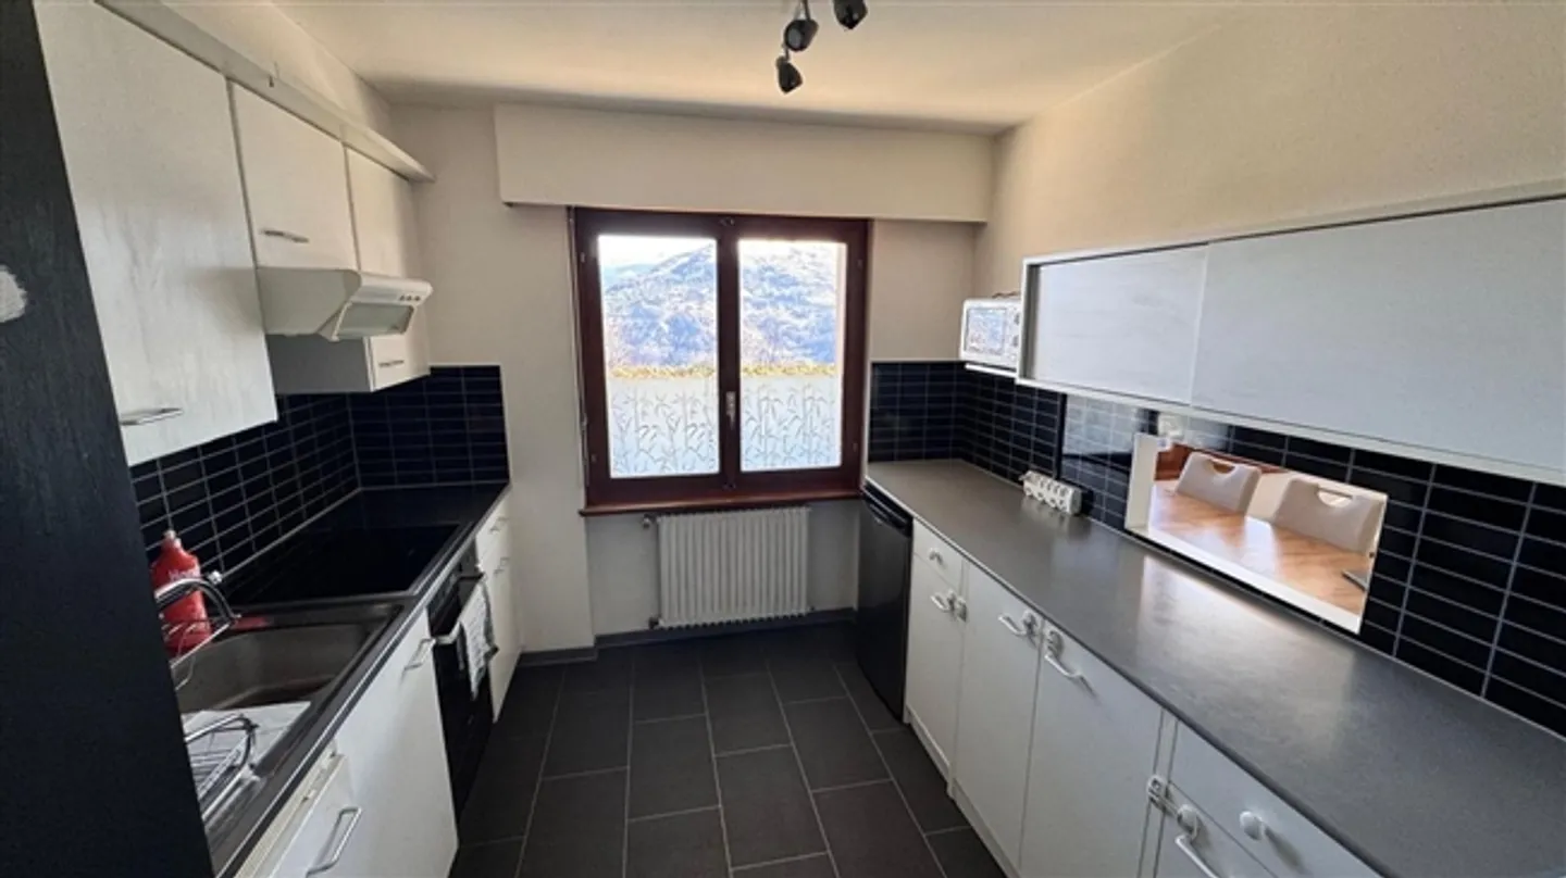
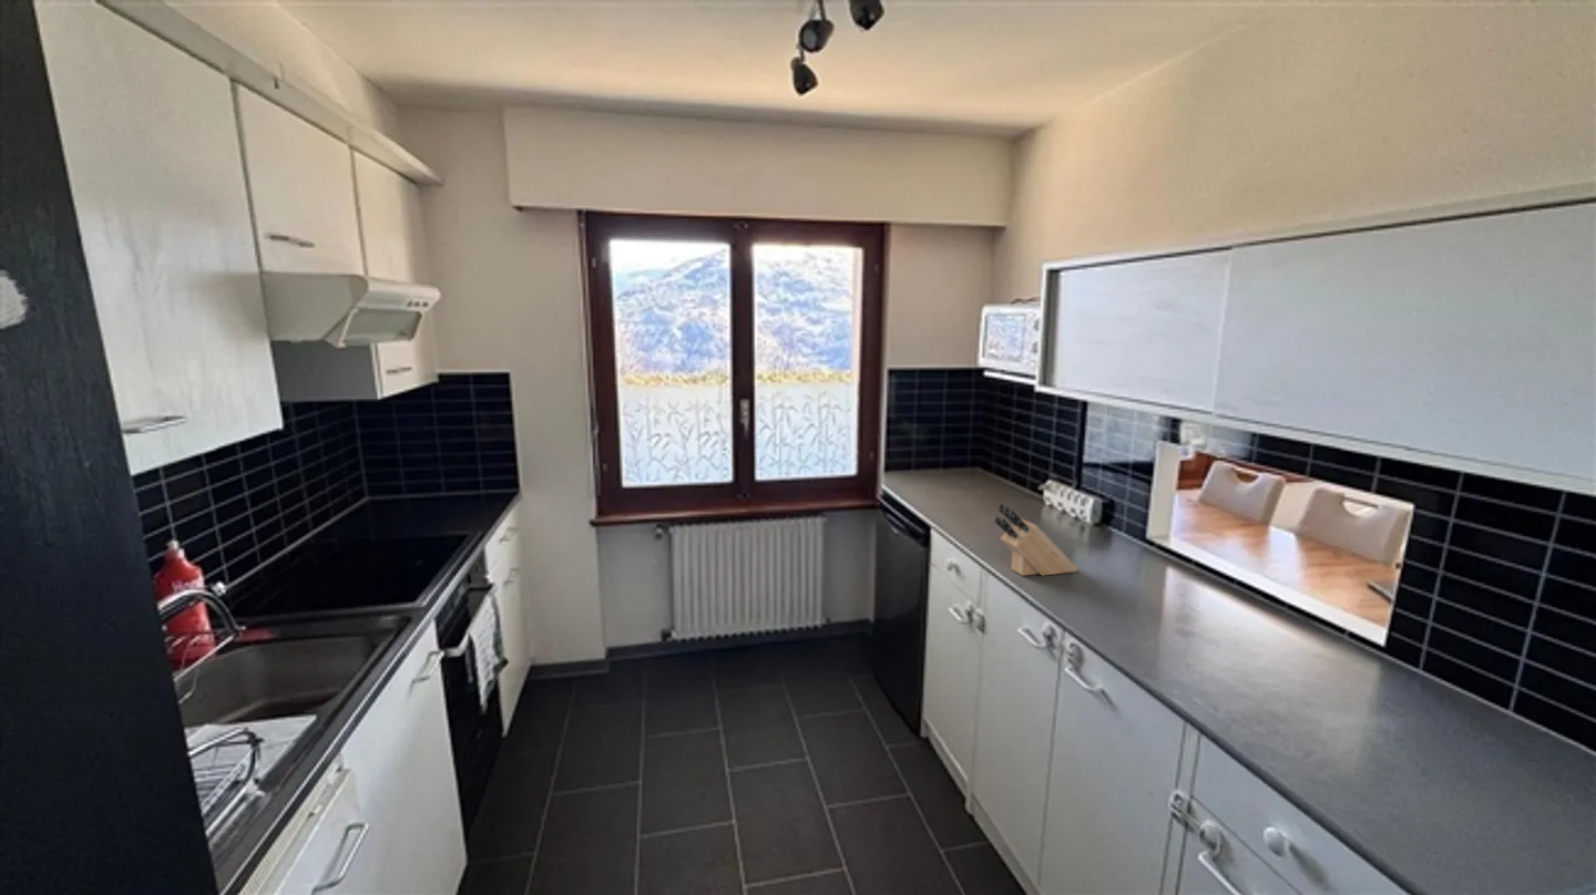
+ knife block (1034, 537)
